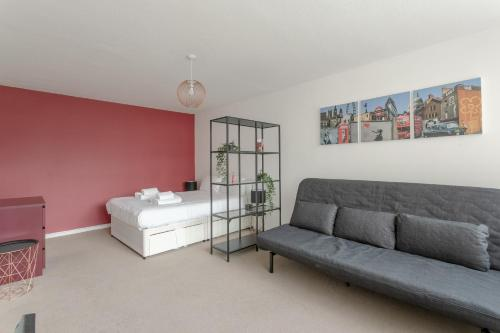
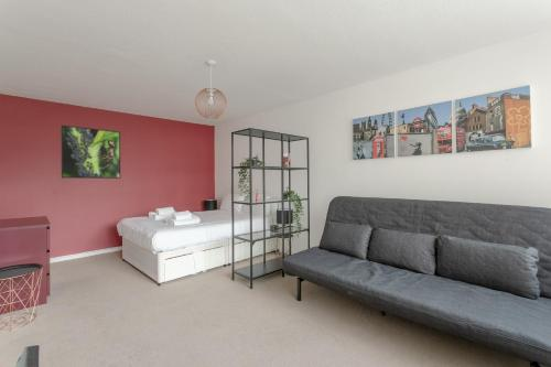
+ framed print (93, 153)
